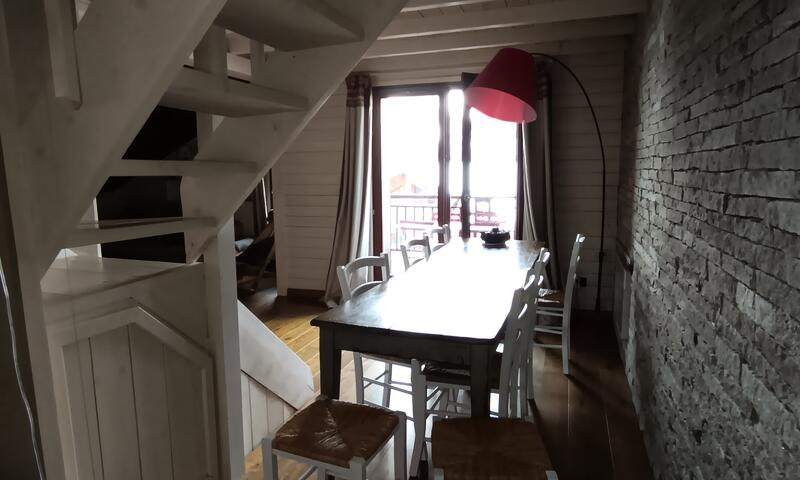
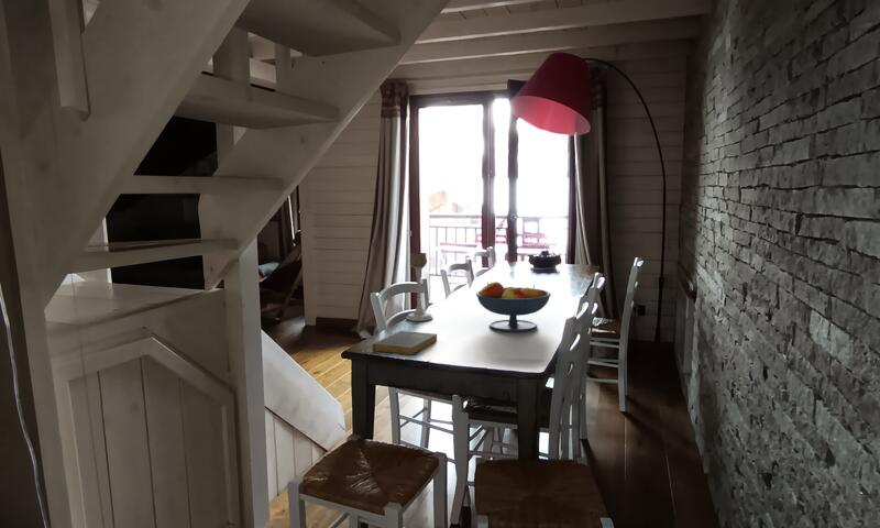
+ fruit bowl (513, 304)
+ candle holder (418, 285)
+ book (405, 342)
